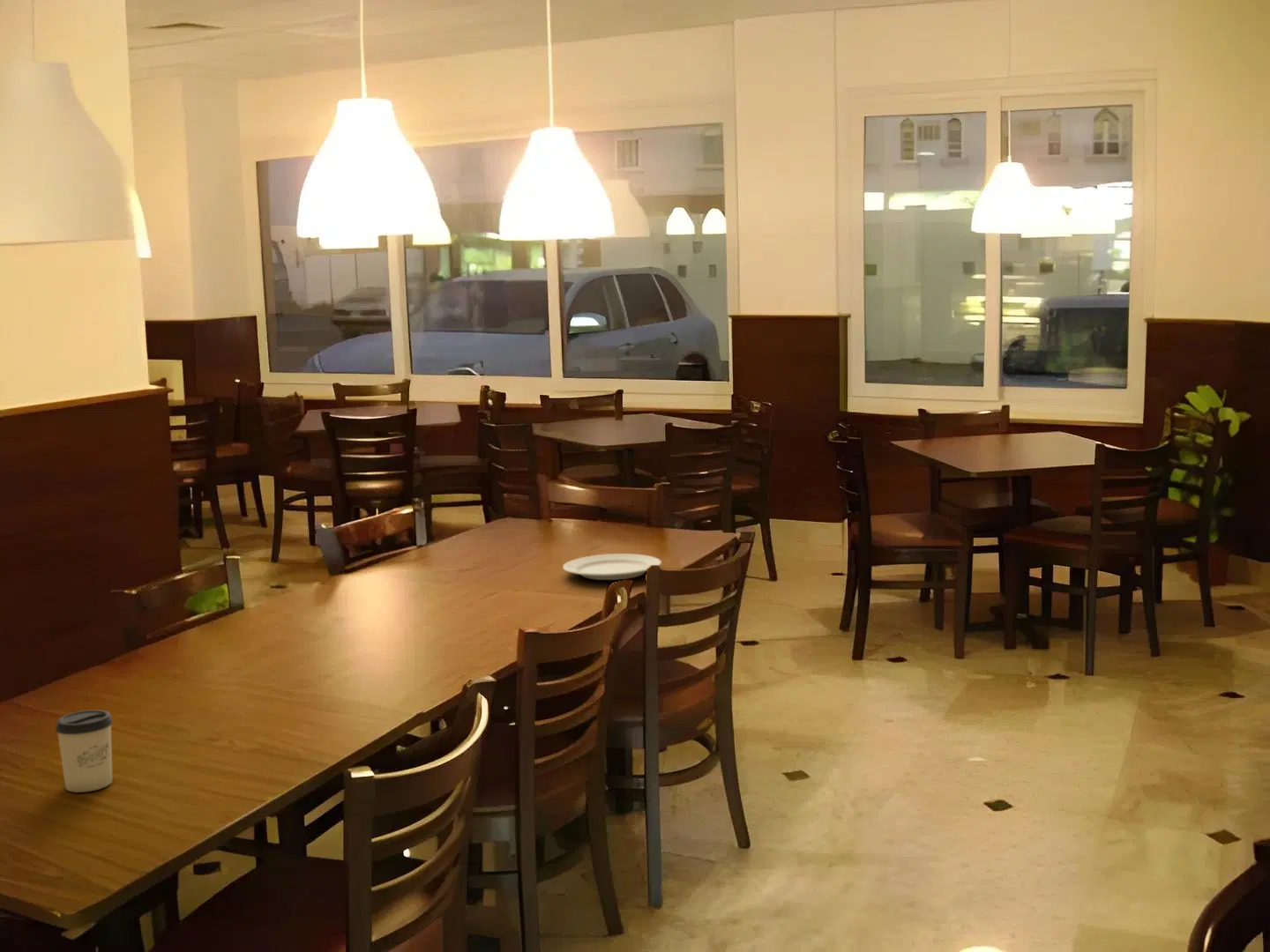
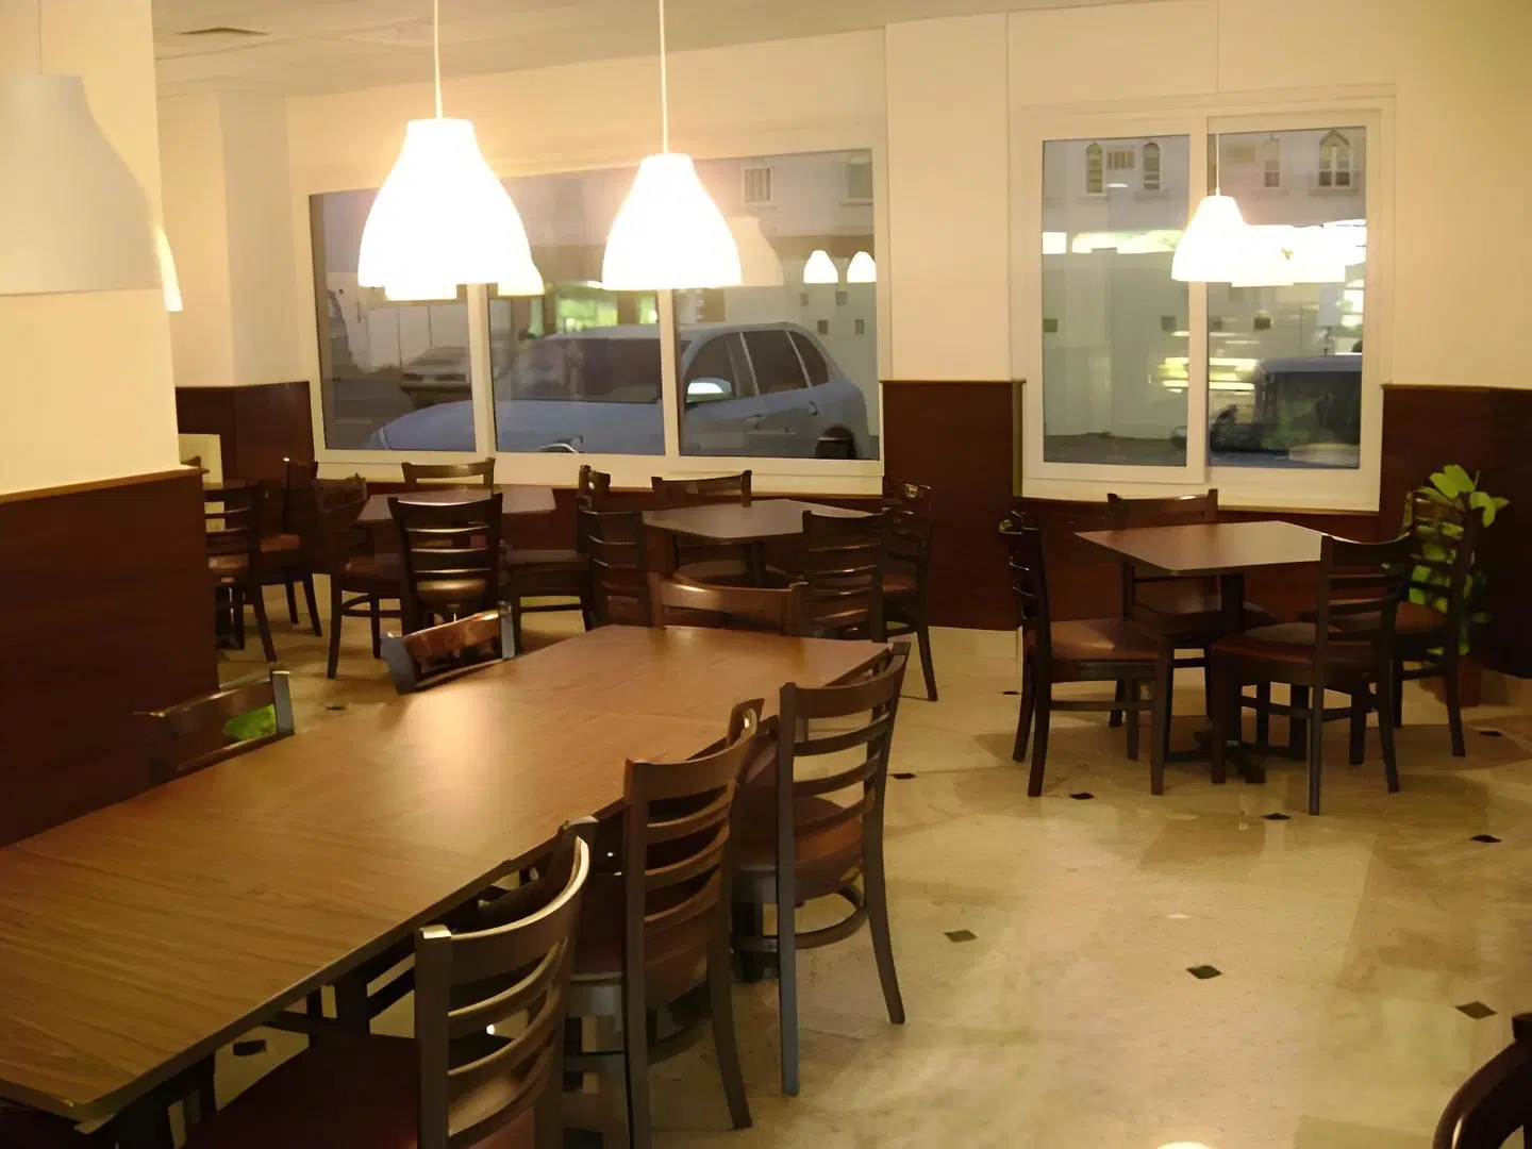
- chinaware (612, 568)
- cup (86, 750)
